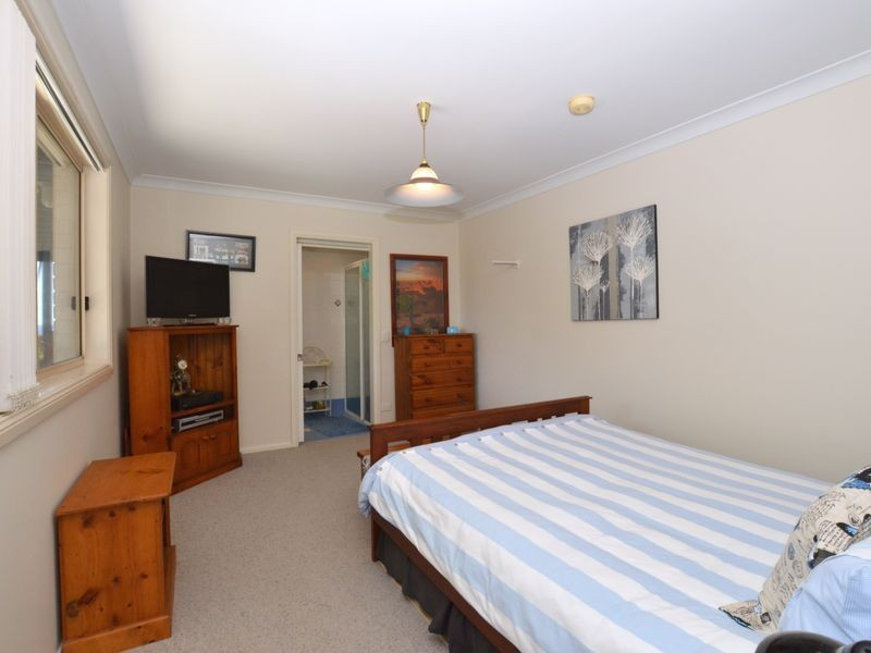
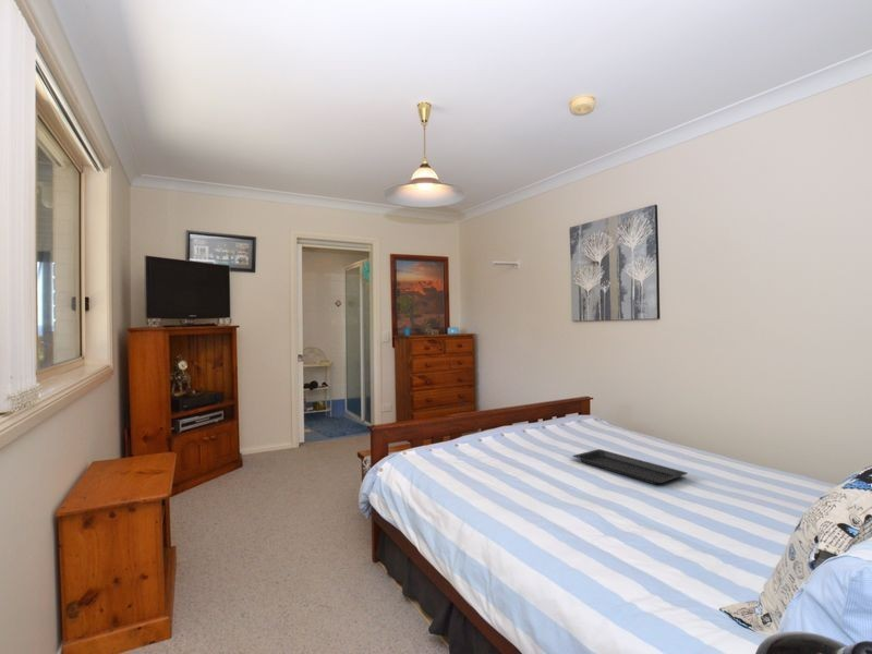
+ serving tray (626, 465)
